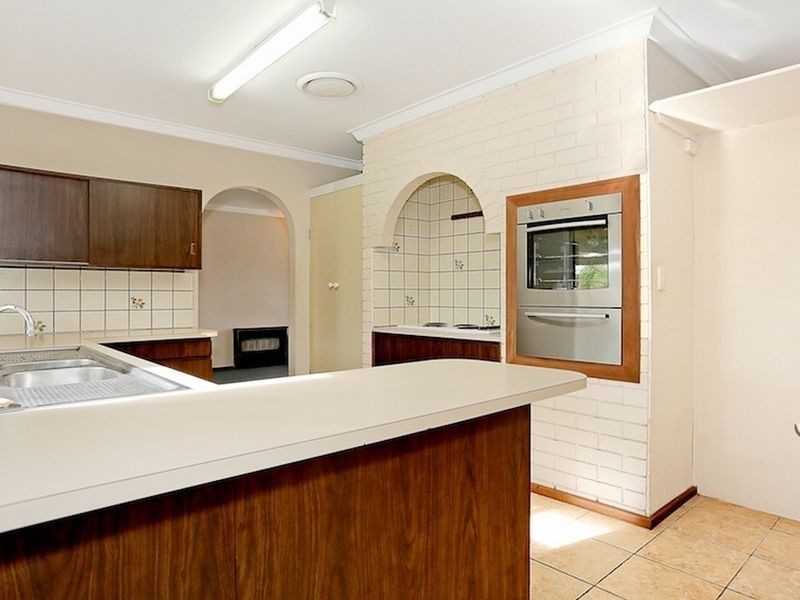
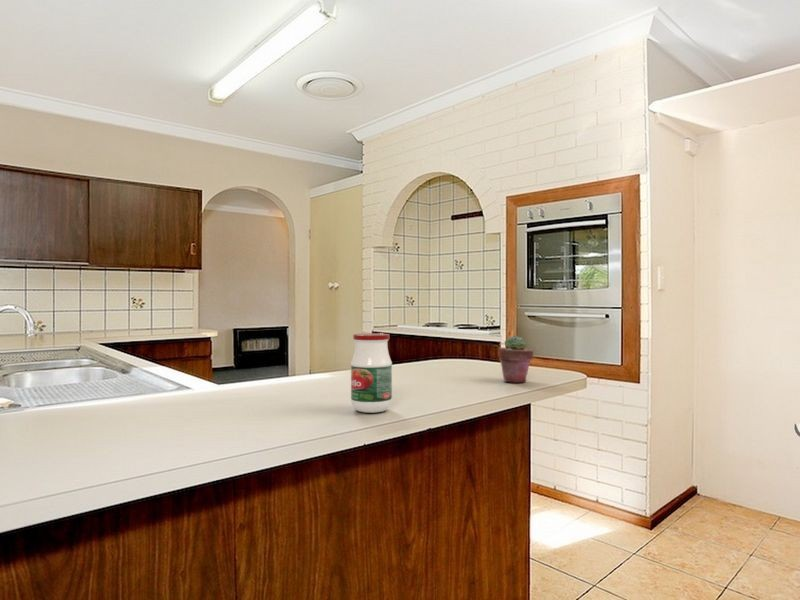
+ jar (371, 371)
+ potted succulent (515, 358)
